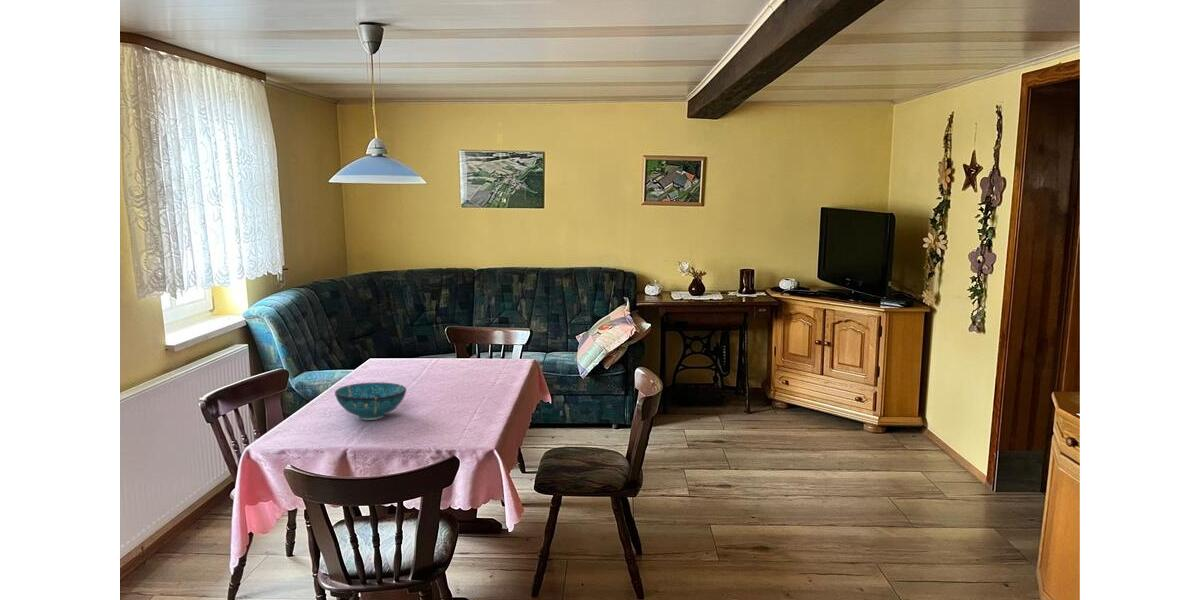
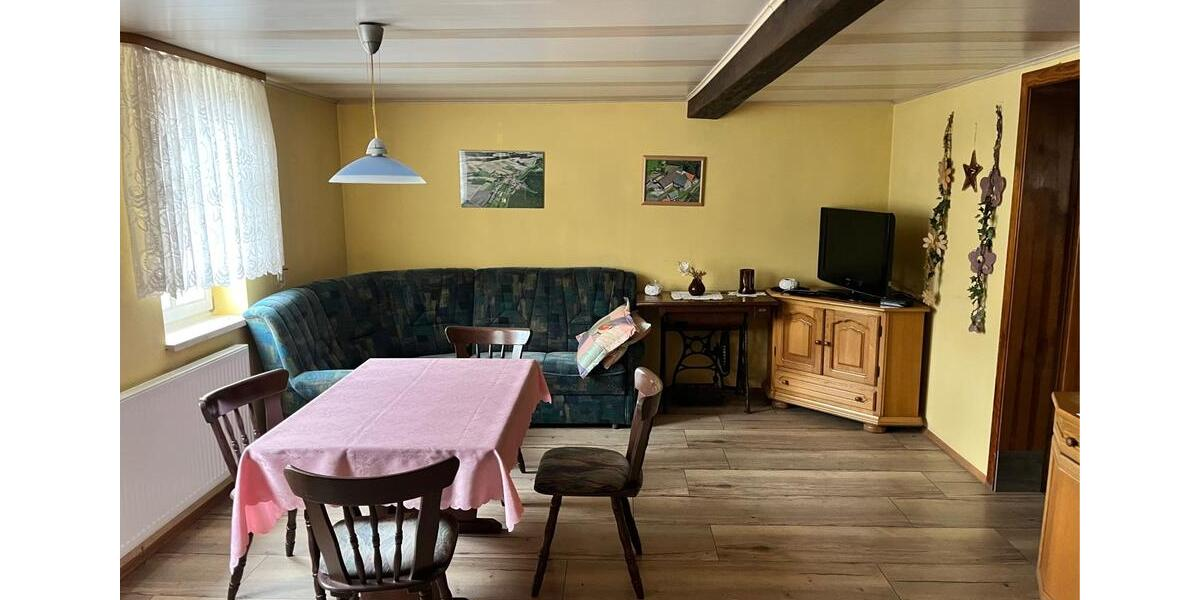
- decorative bowl (371, 403)
